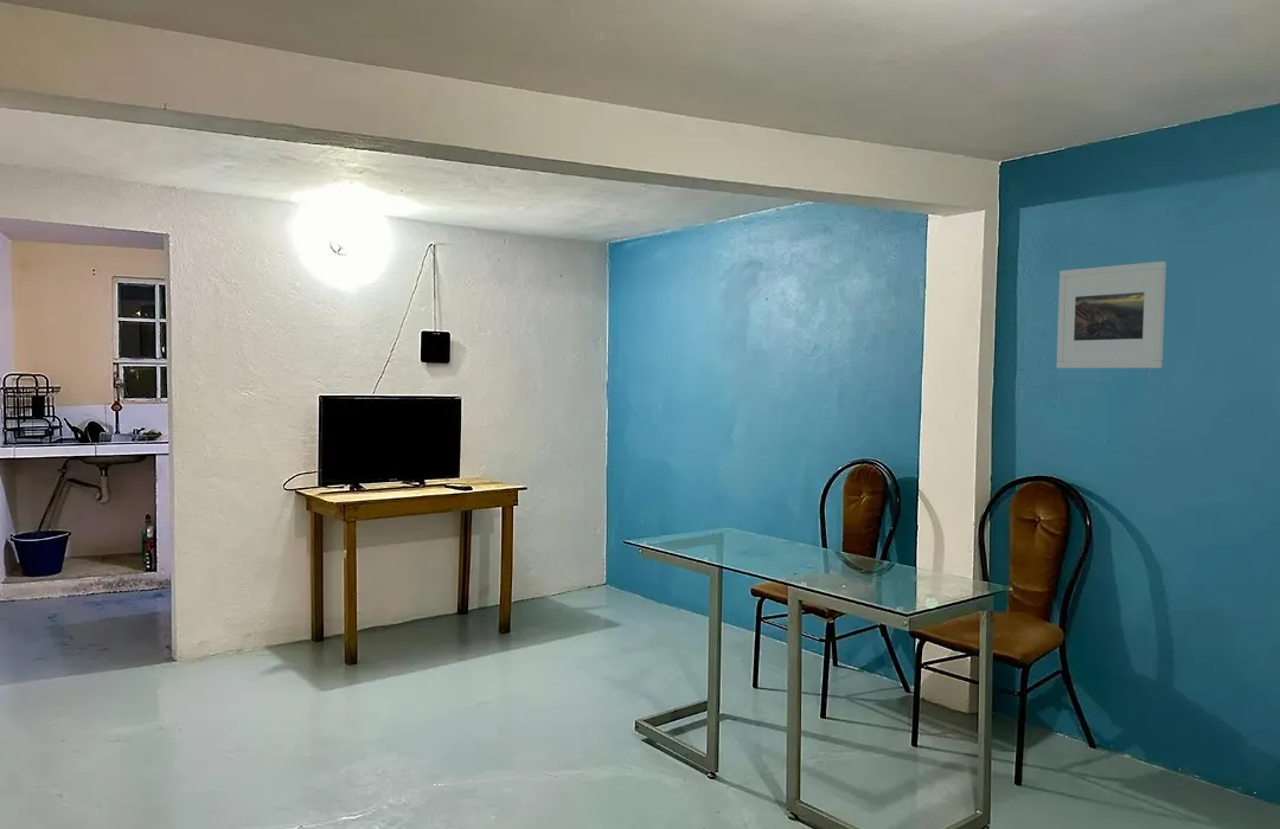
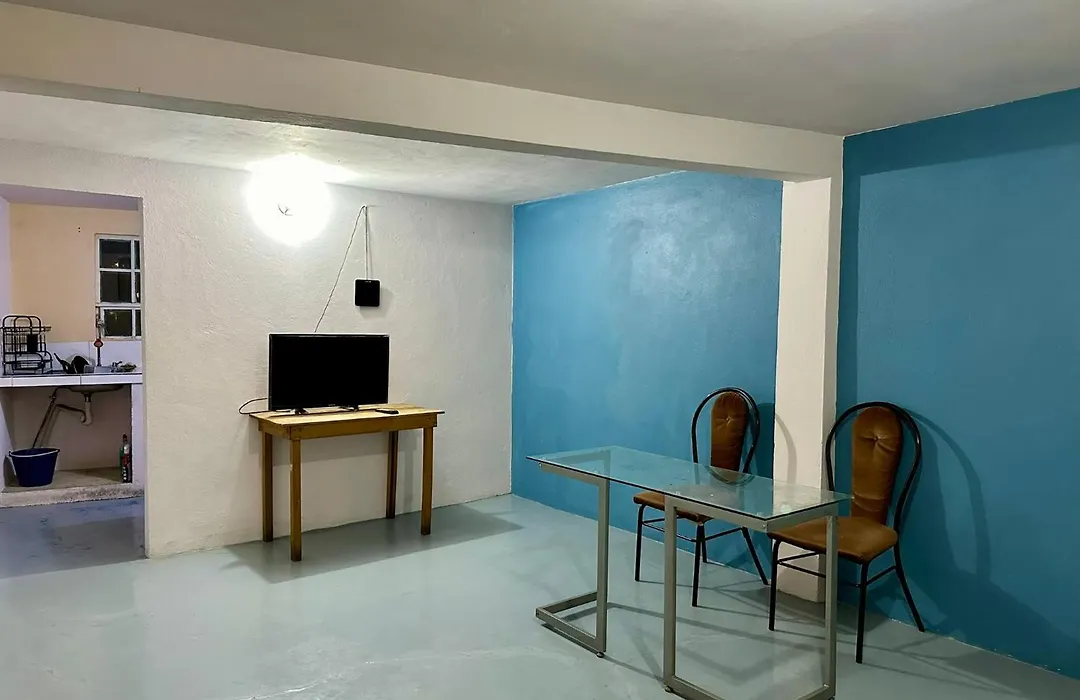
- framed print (1108, 316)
